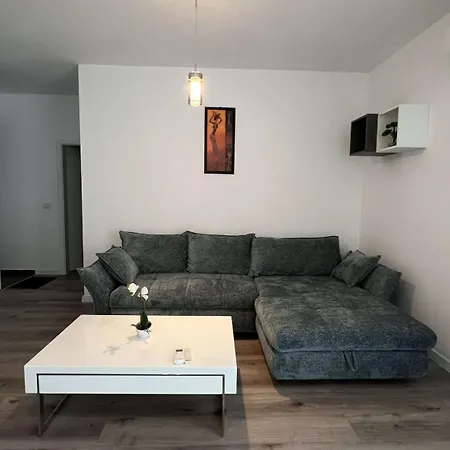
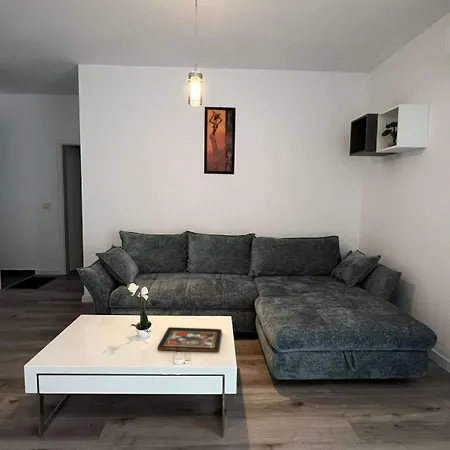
+ decorative tray (191, 338)
